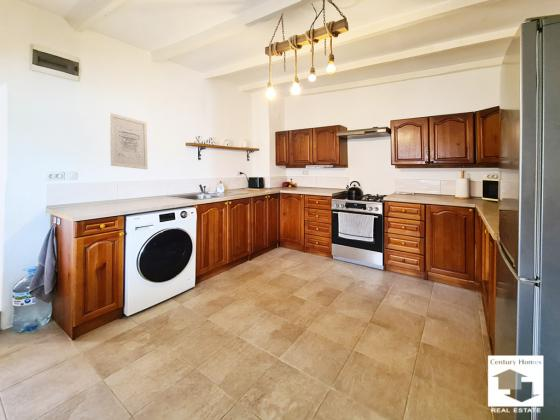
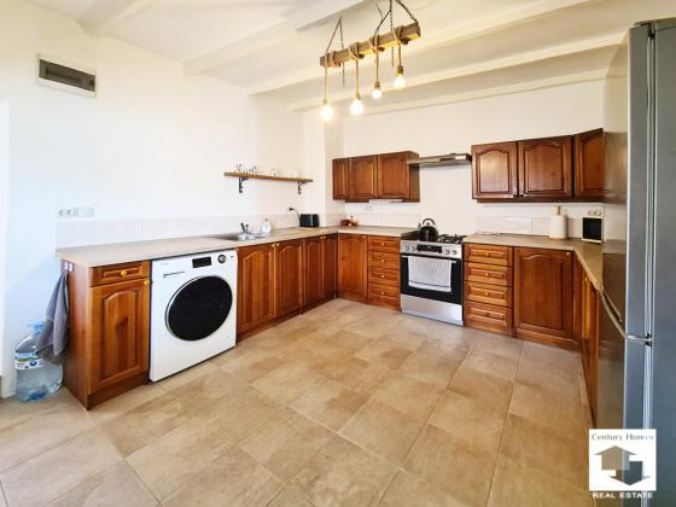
- wall art (129, 142)
